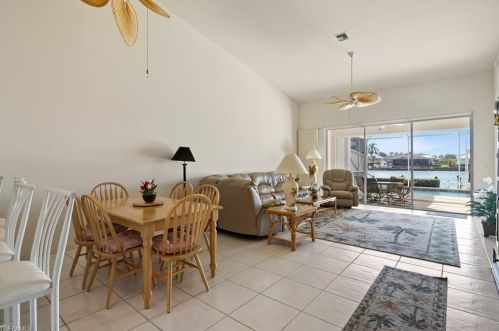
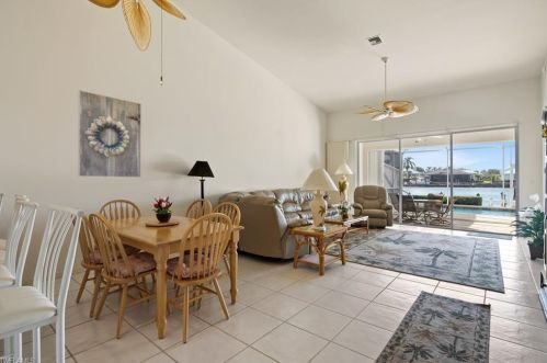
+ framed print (112, 137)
